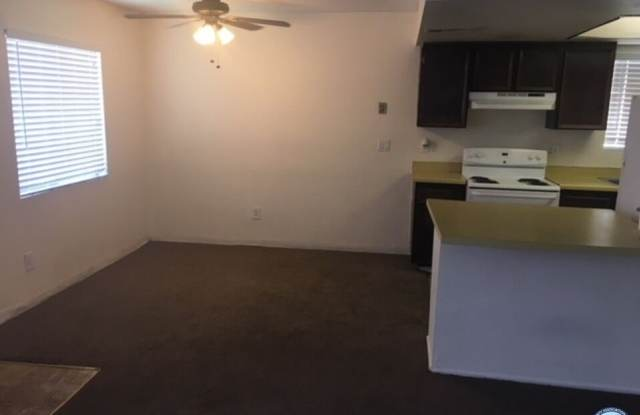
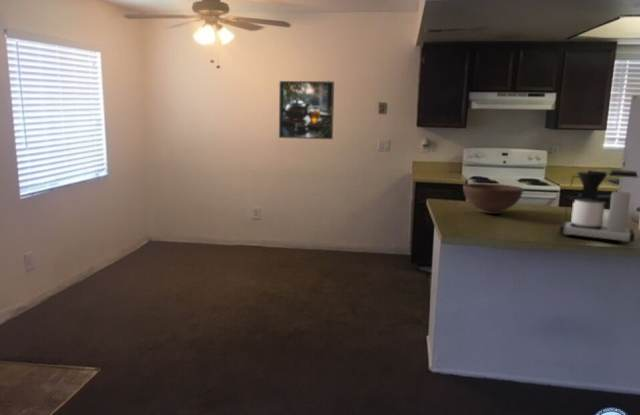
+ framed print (306, 110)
+ coffee maker (599, 204)
+ fruit bowl (491, 199)
